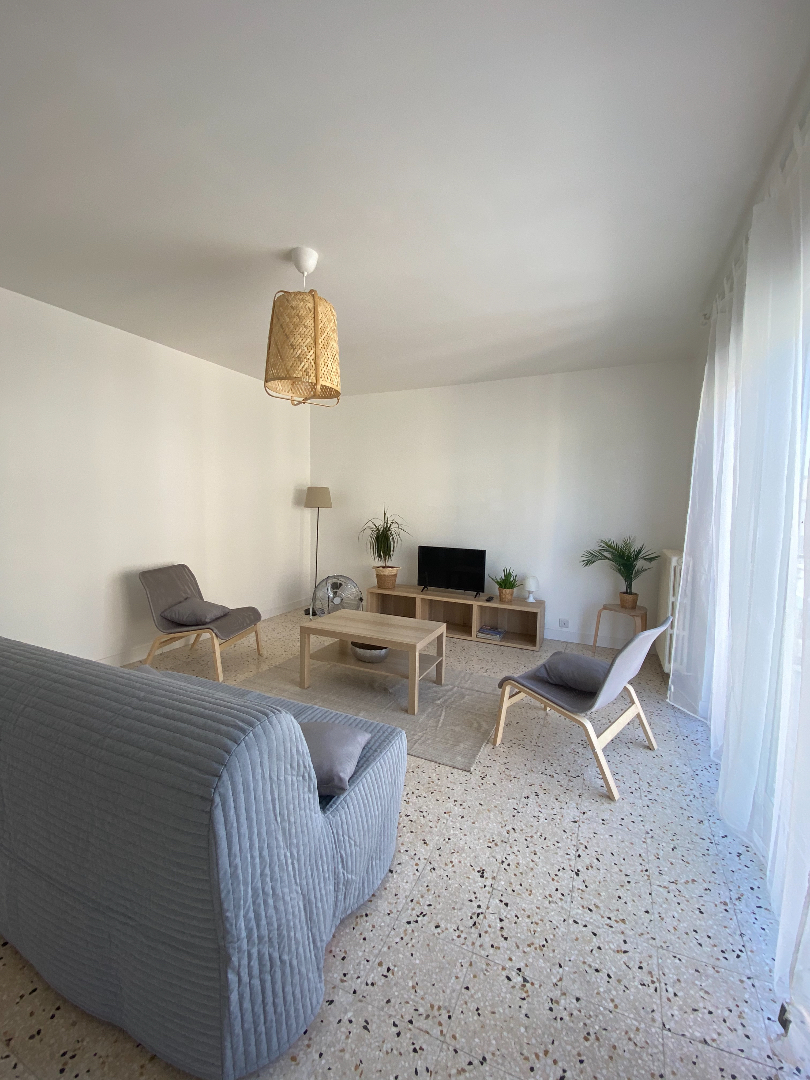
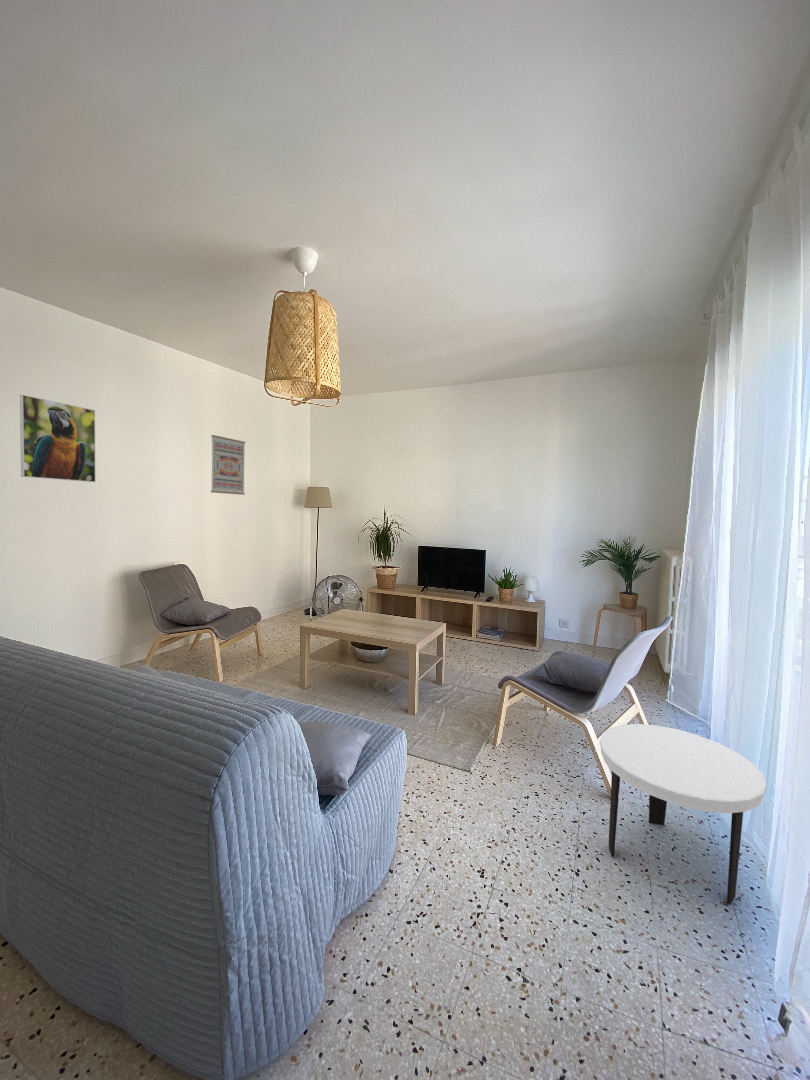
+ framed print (60, 441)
+ side table (673, 803)
+ wall art (228, 466)
